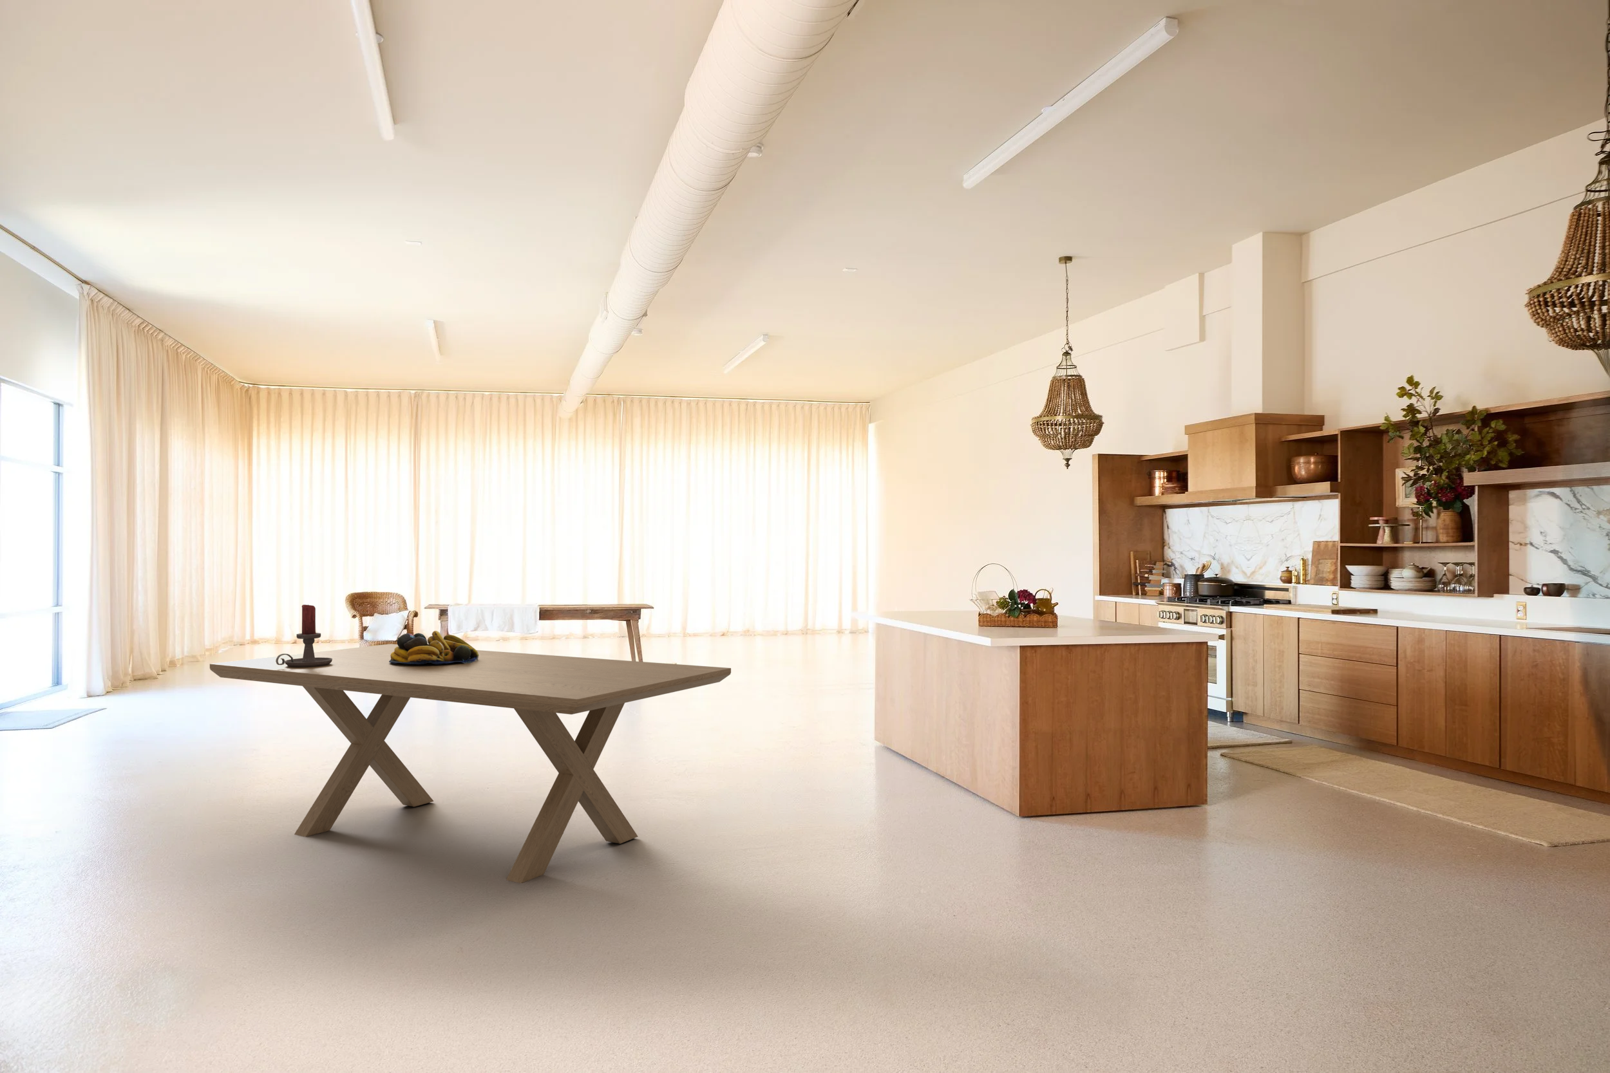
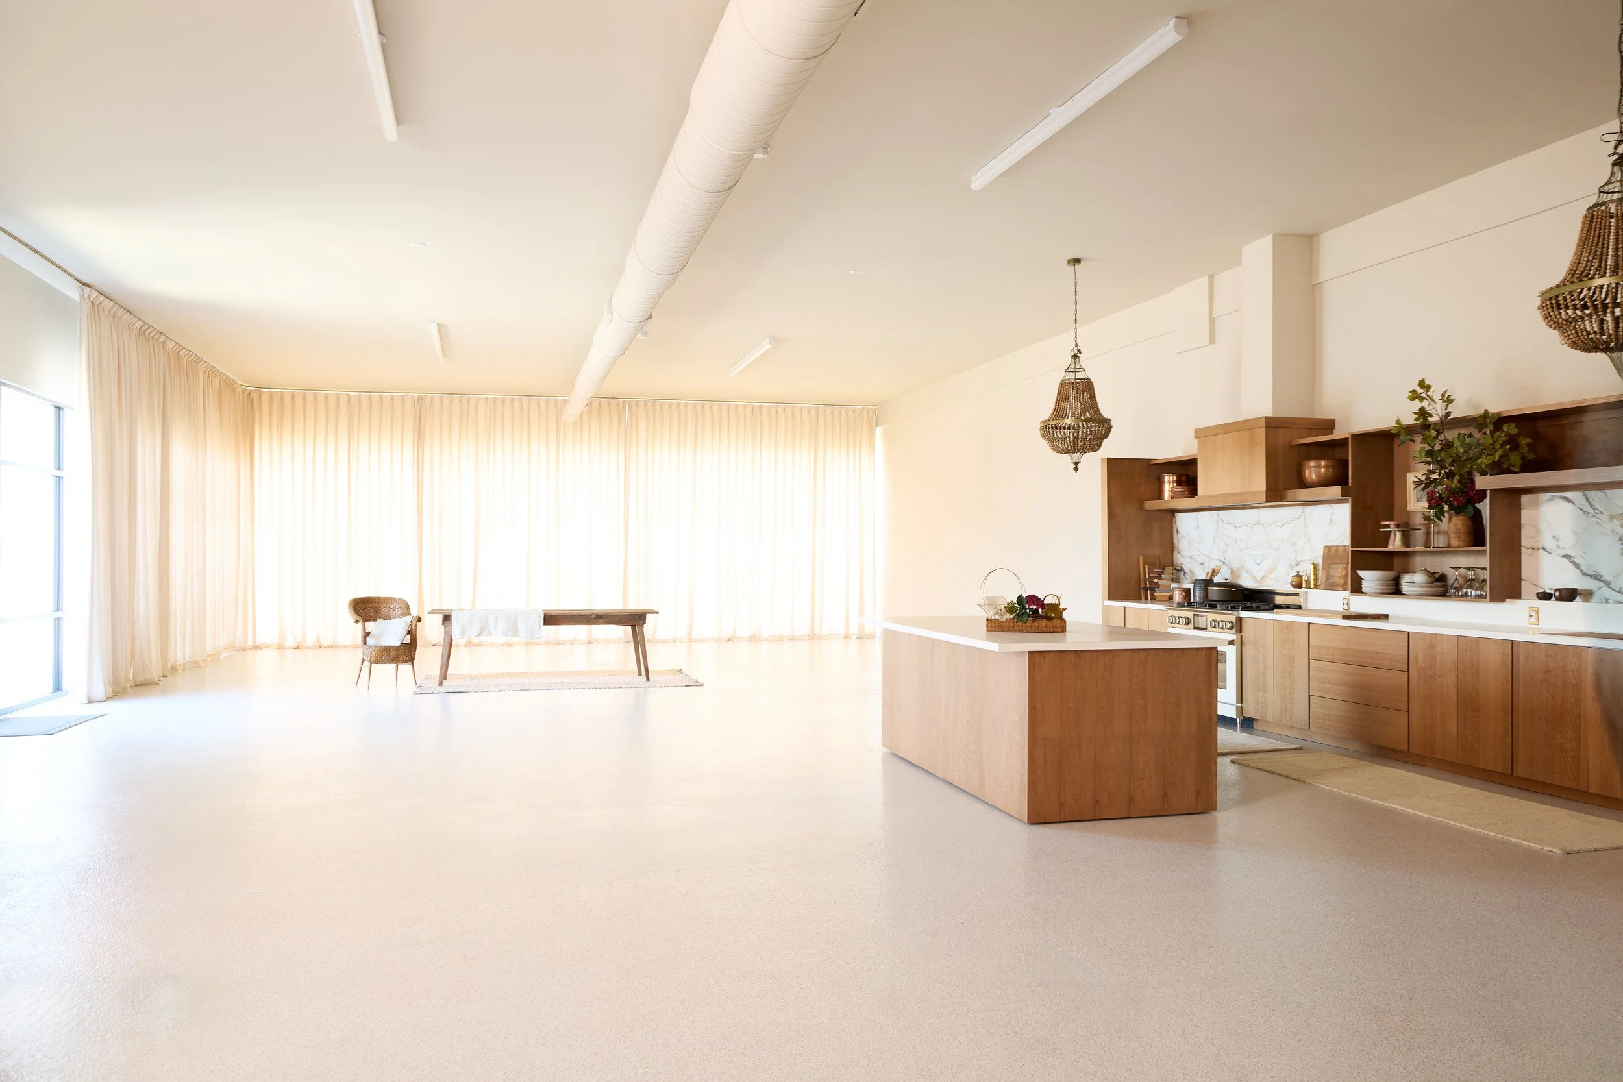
- fruit bowl (434, 645)
- candle holder (303, 635)
- dining table (471, 703)
